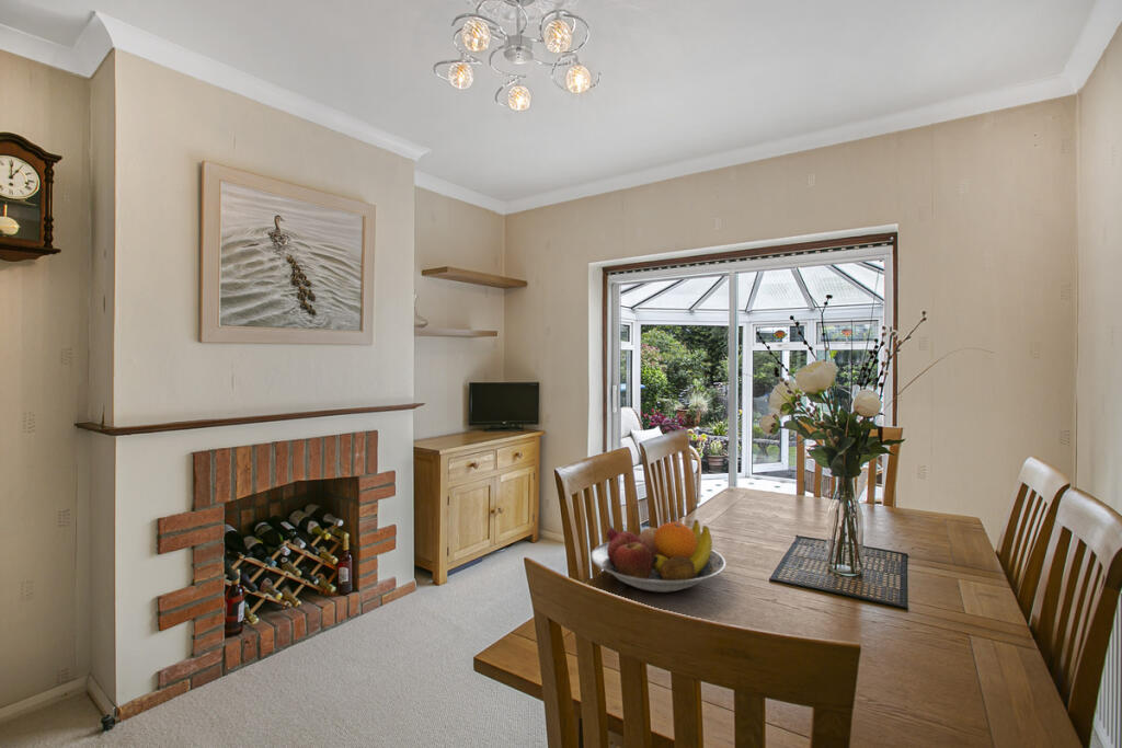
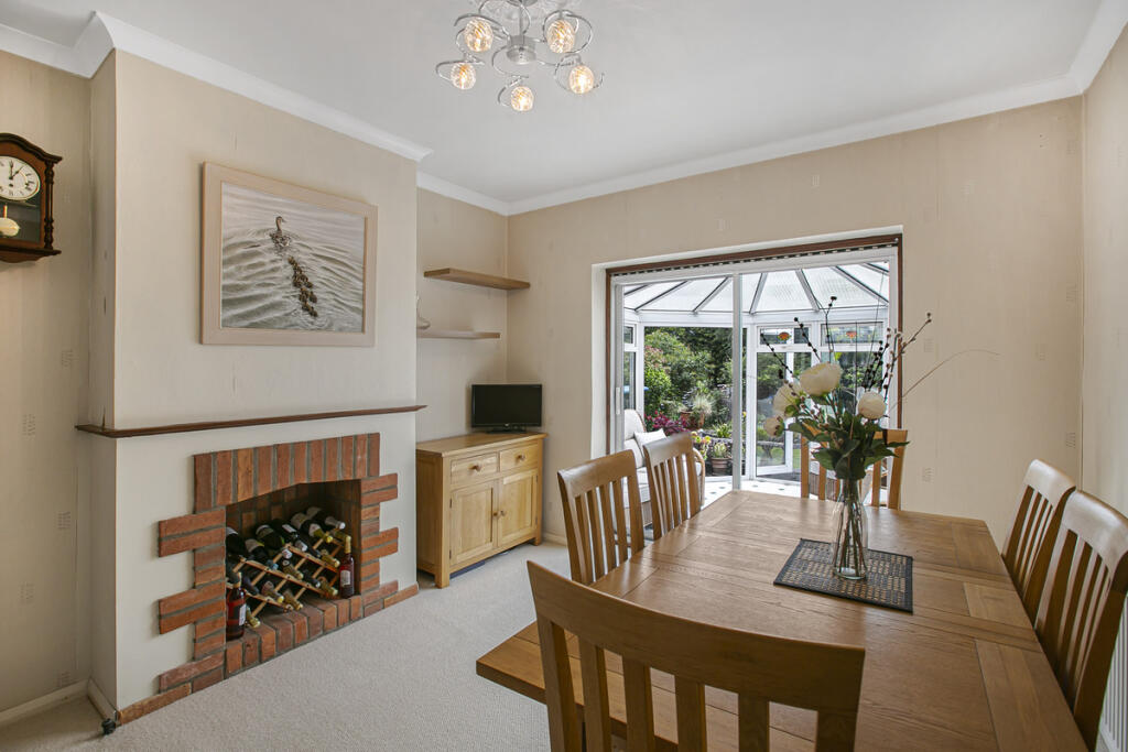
- fruit bowl (656, 551)
